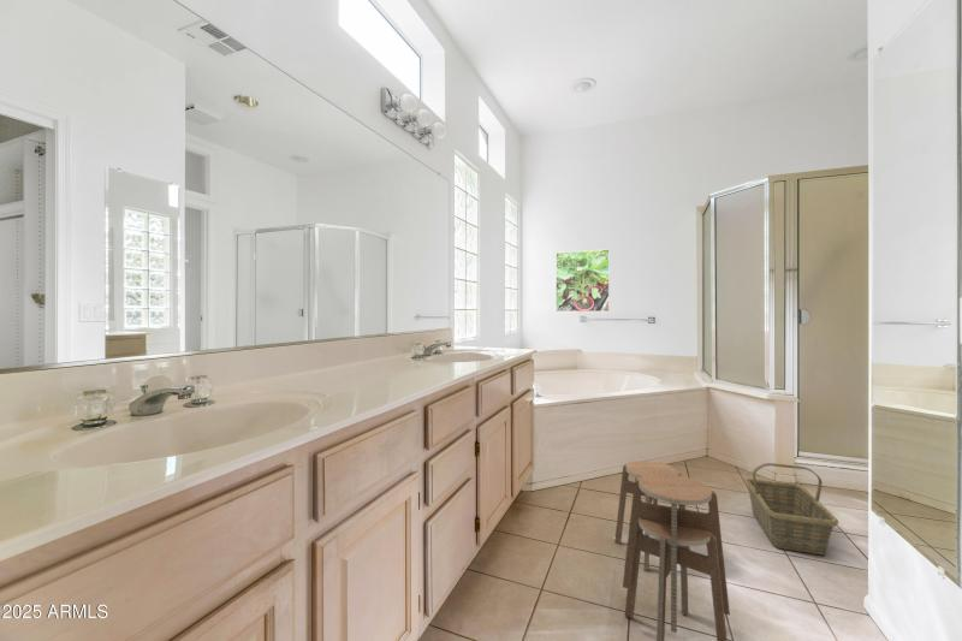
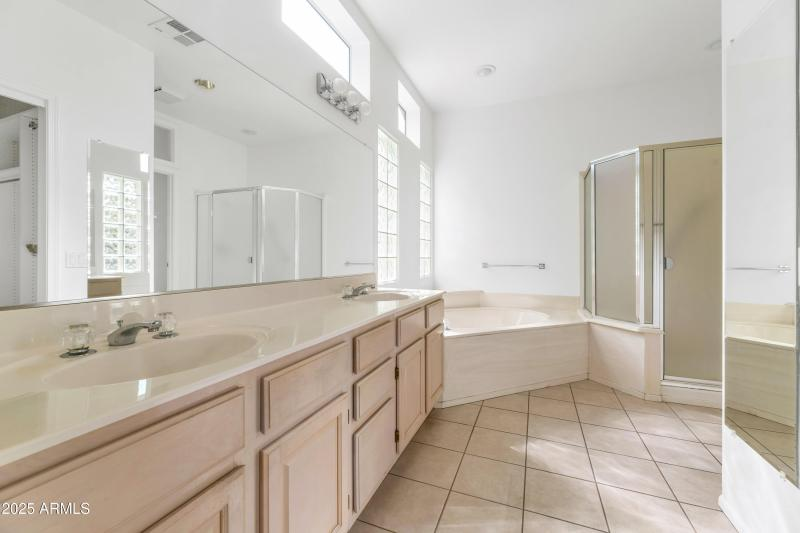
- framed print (582, 281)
- stool (660, 524)
- basket (785, 498)
